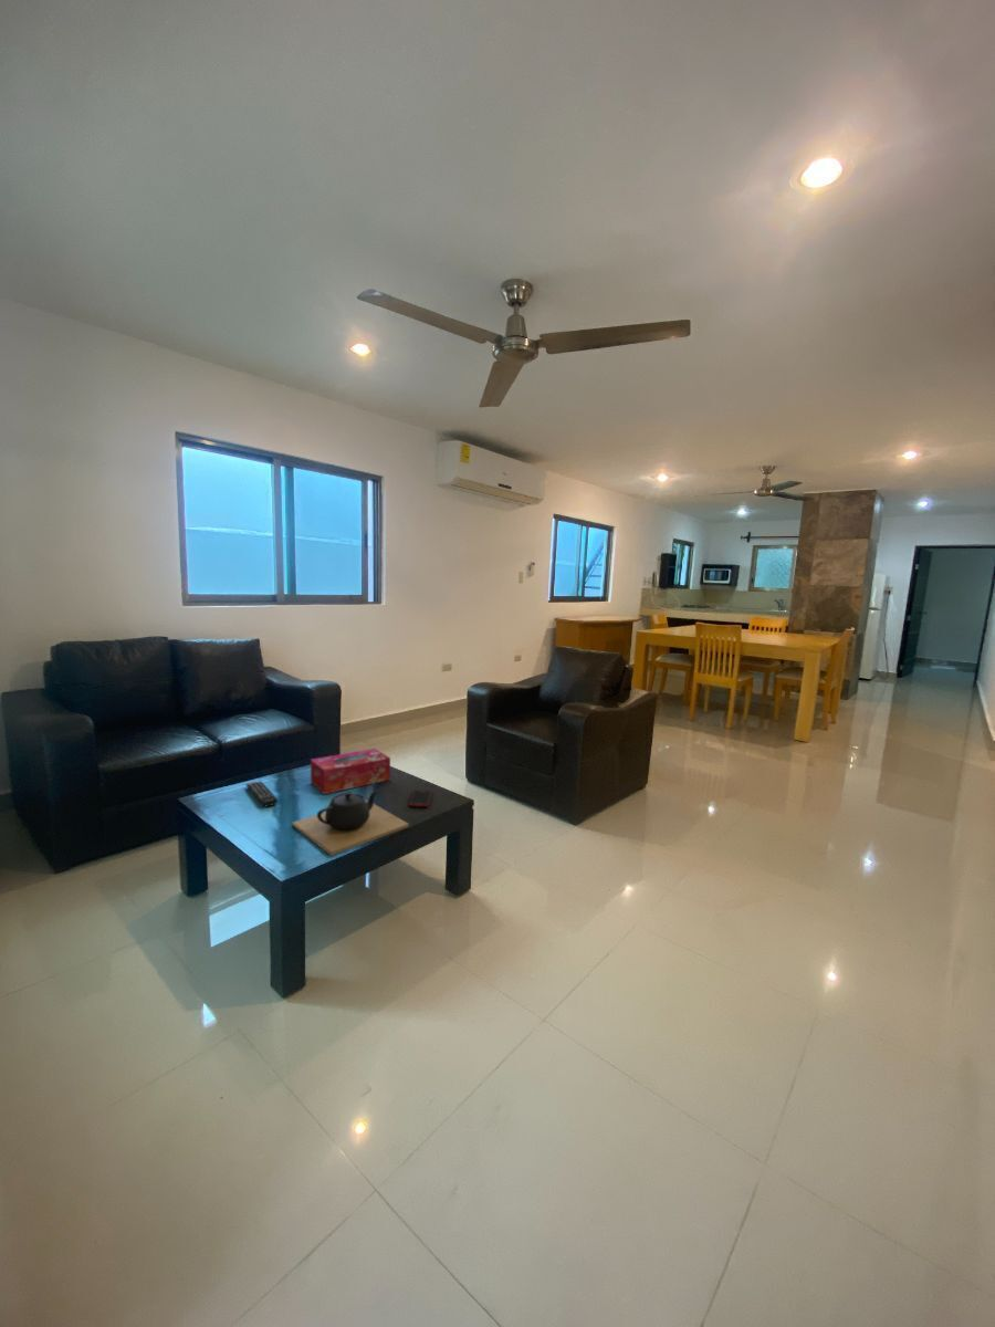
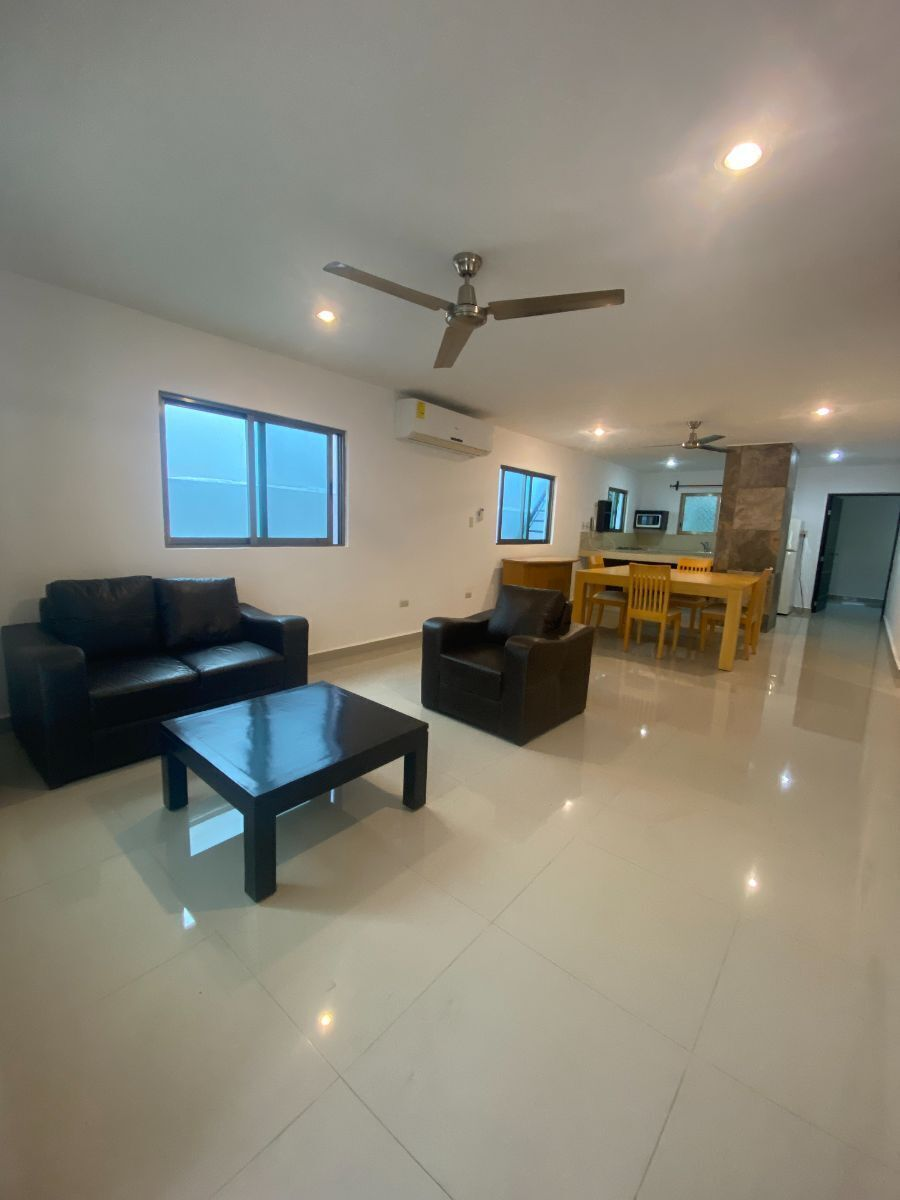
- remote control (261, 793)
- cell phone (420, 797)
- tissue box (350, 770)
- teapot (350, 808)
